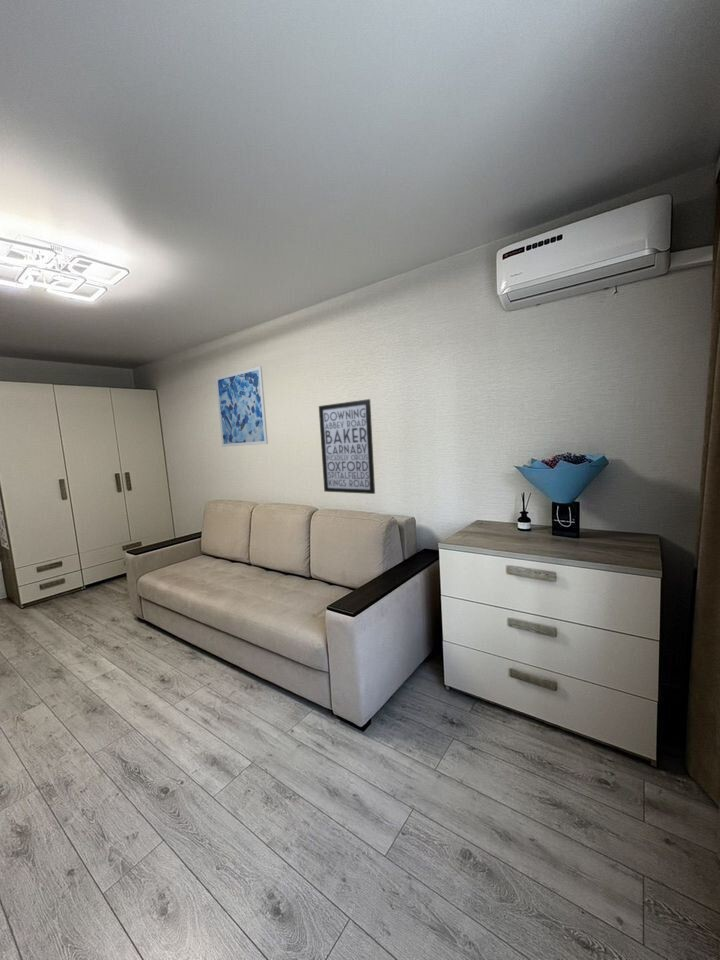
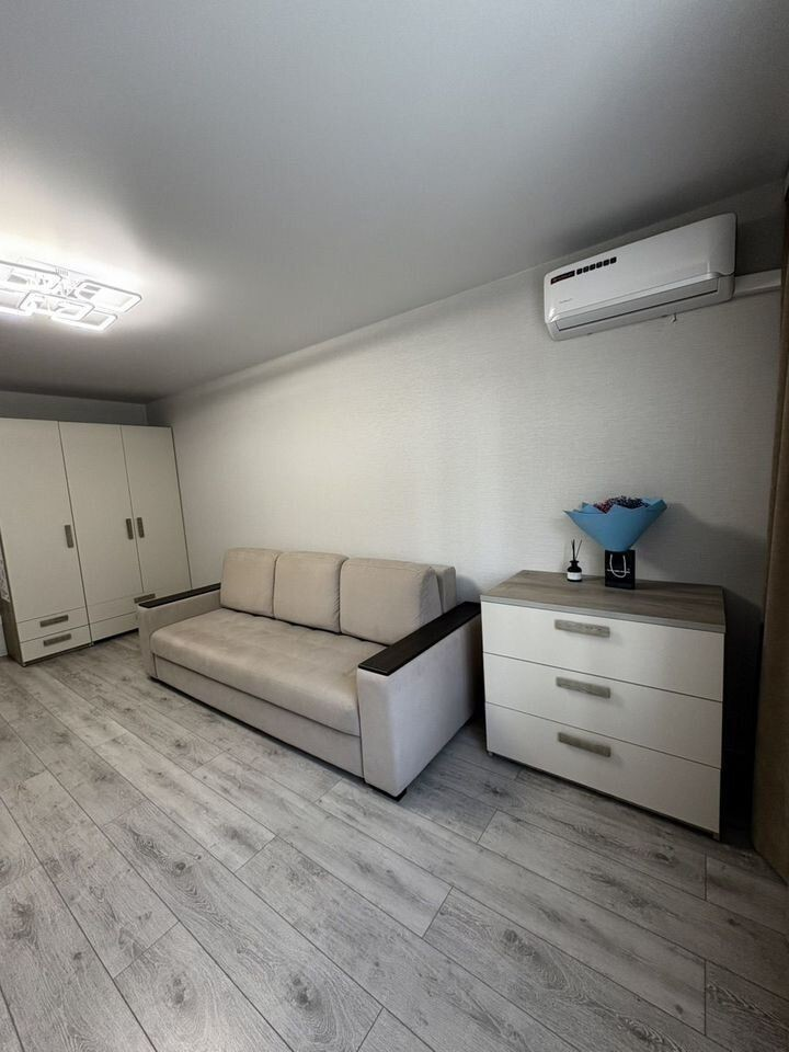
- wall art (240, 409)
- wall art (345, 448)
